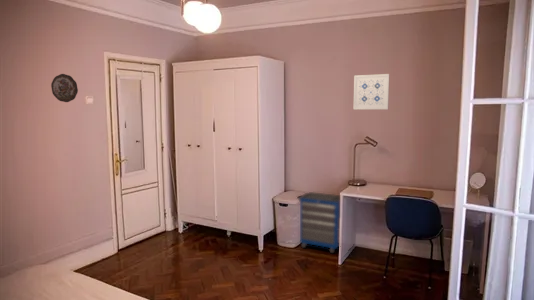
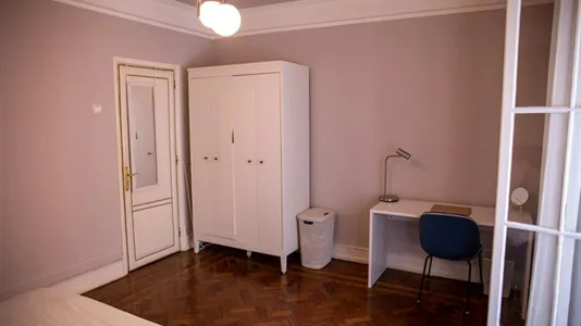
- cabinet (320, 221)
- decorative plate (64, 88)
- wall art (371, 92)
